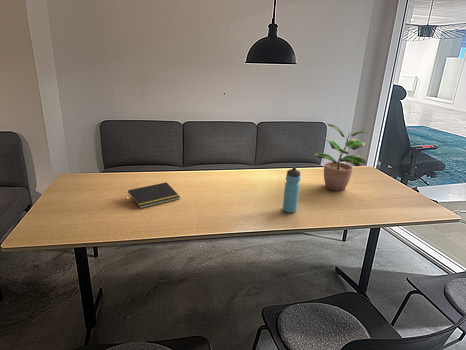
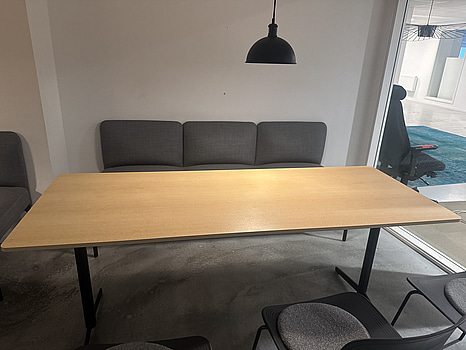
- potted plant (343, 157)
- notepad (154, 194)
- water bottle (291, 189)
